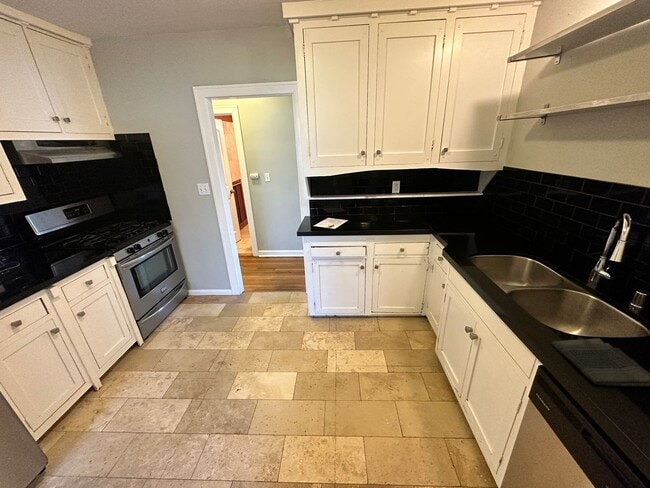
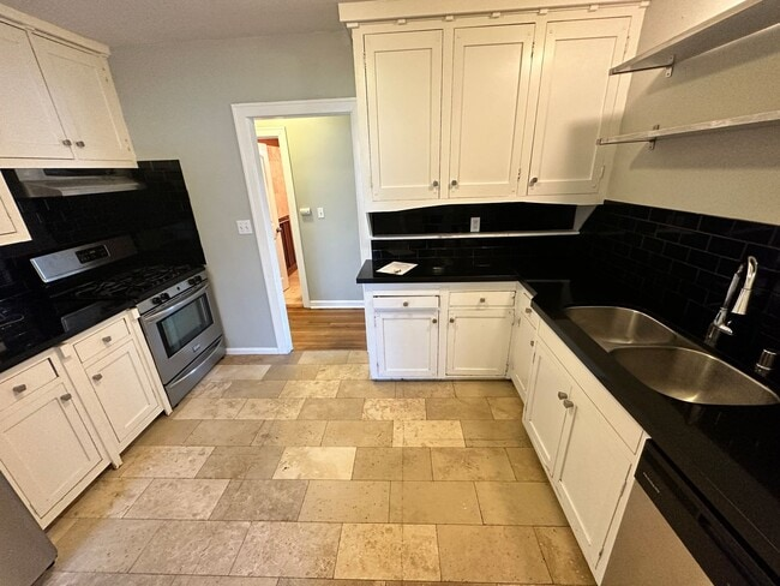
- dish towel (602, 360)
